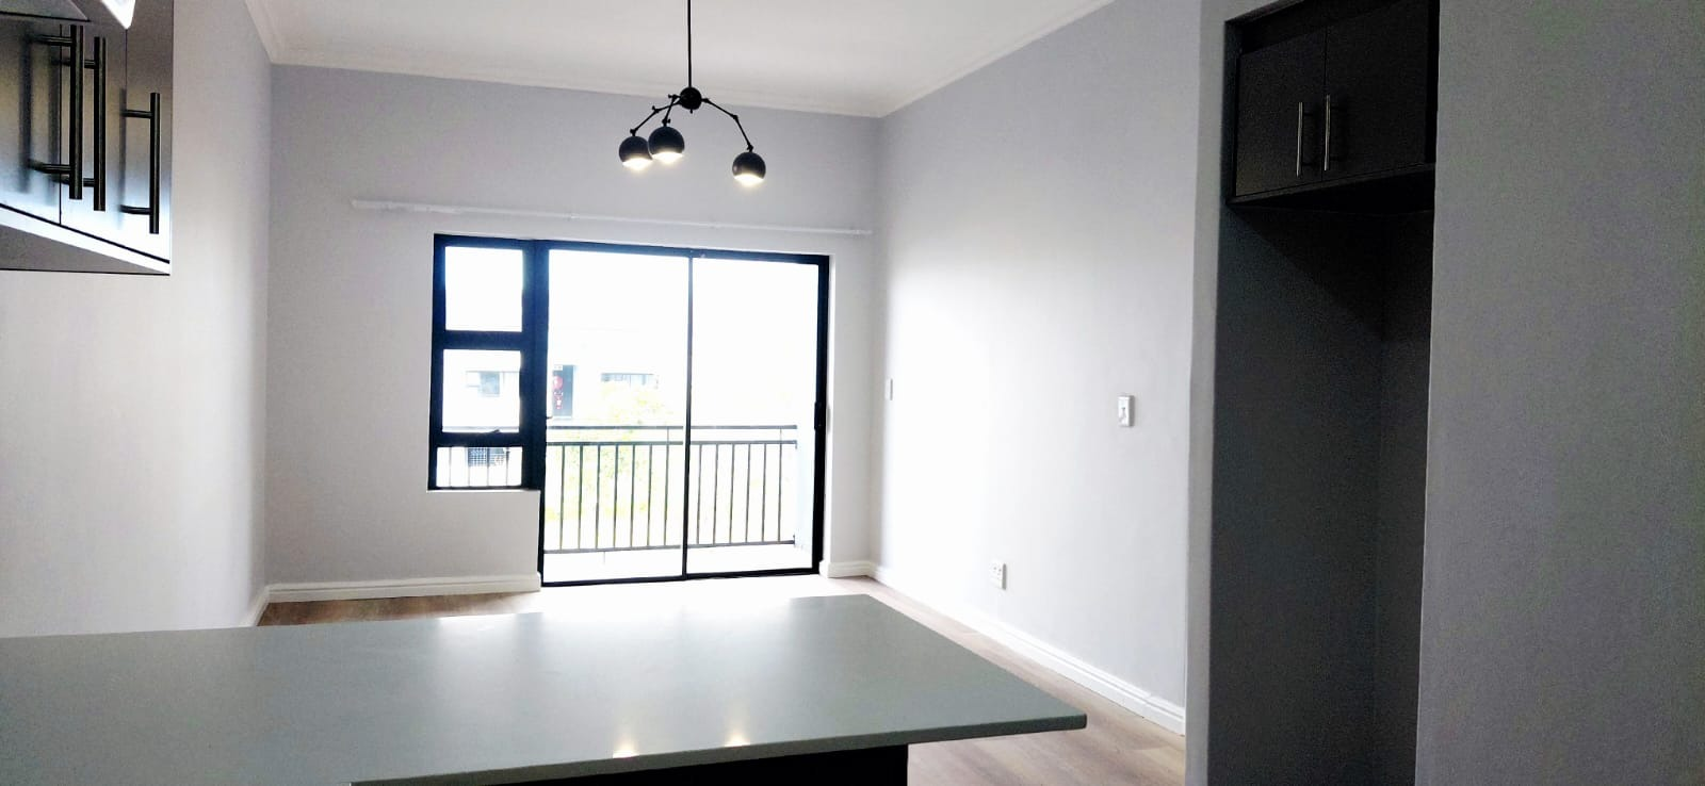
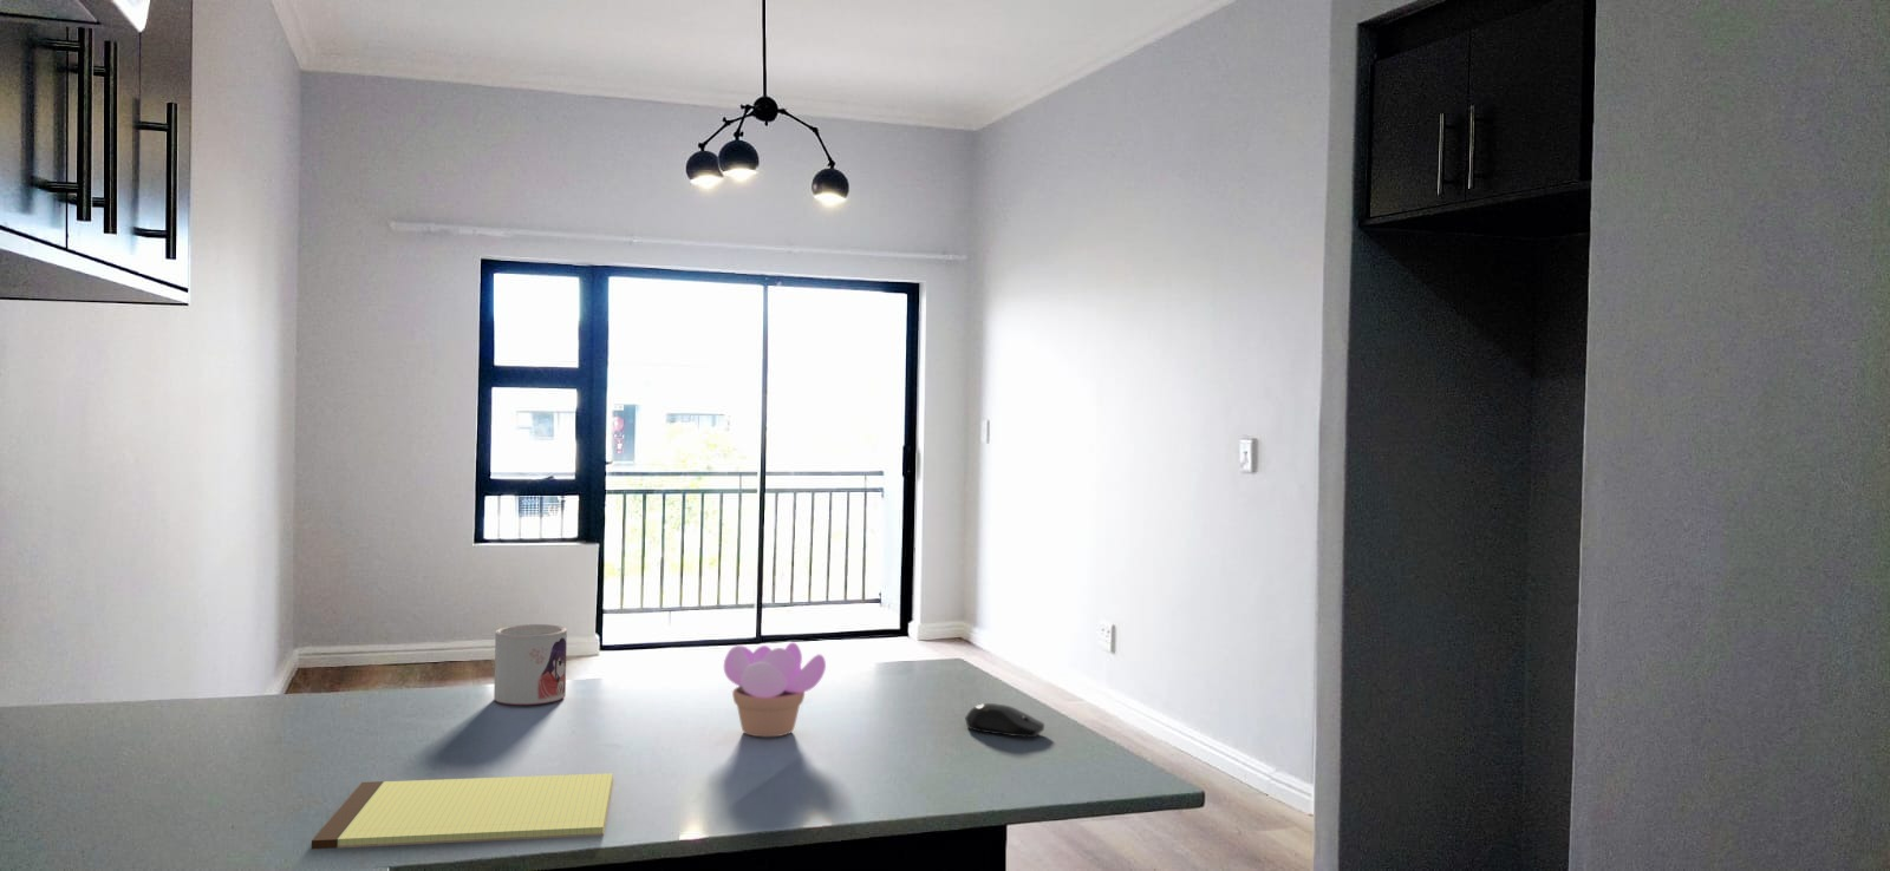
+ succulent plant (771, 688)
+ notepad (476, 807)
+ computer mouse (1005, 718)
+ mug (536, 660)
